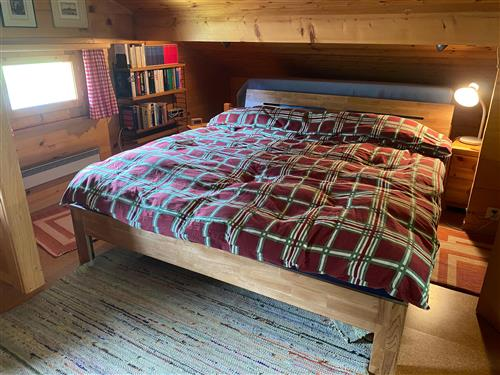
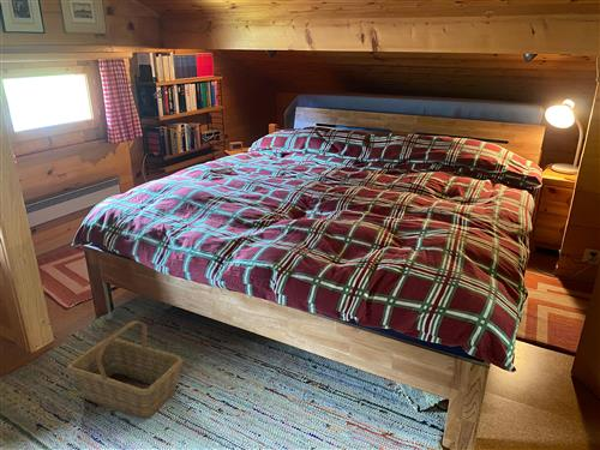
+ basket (125, 362)
